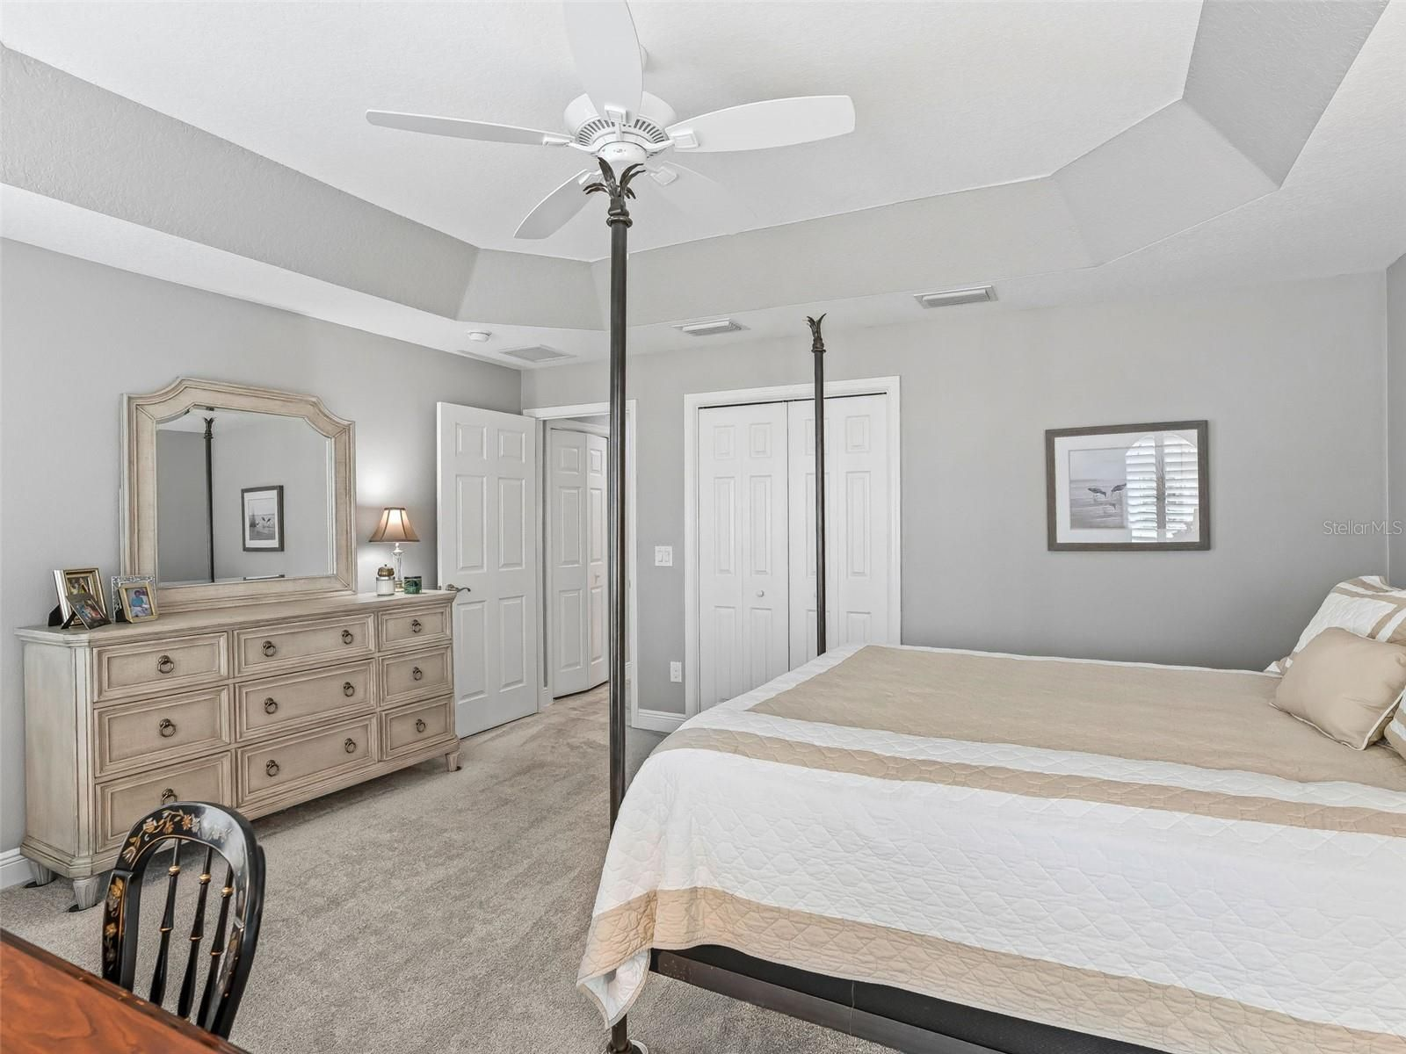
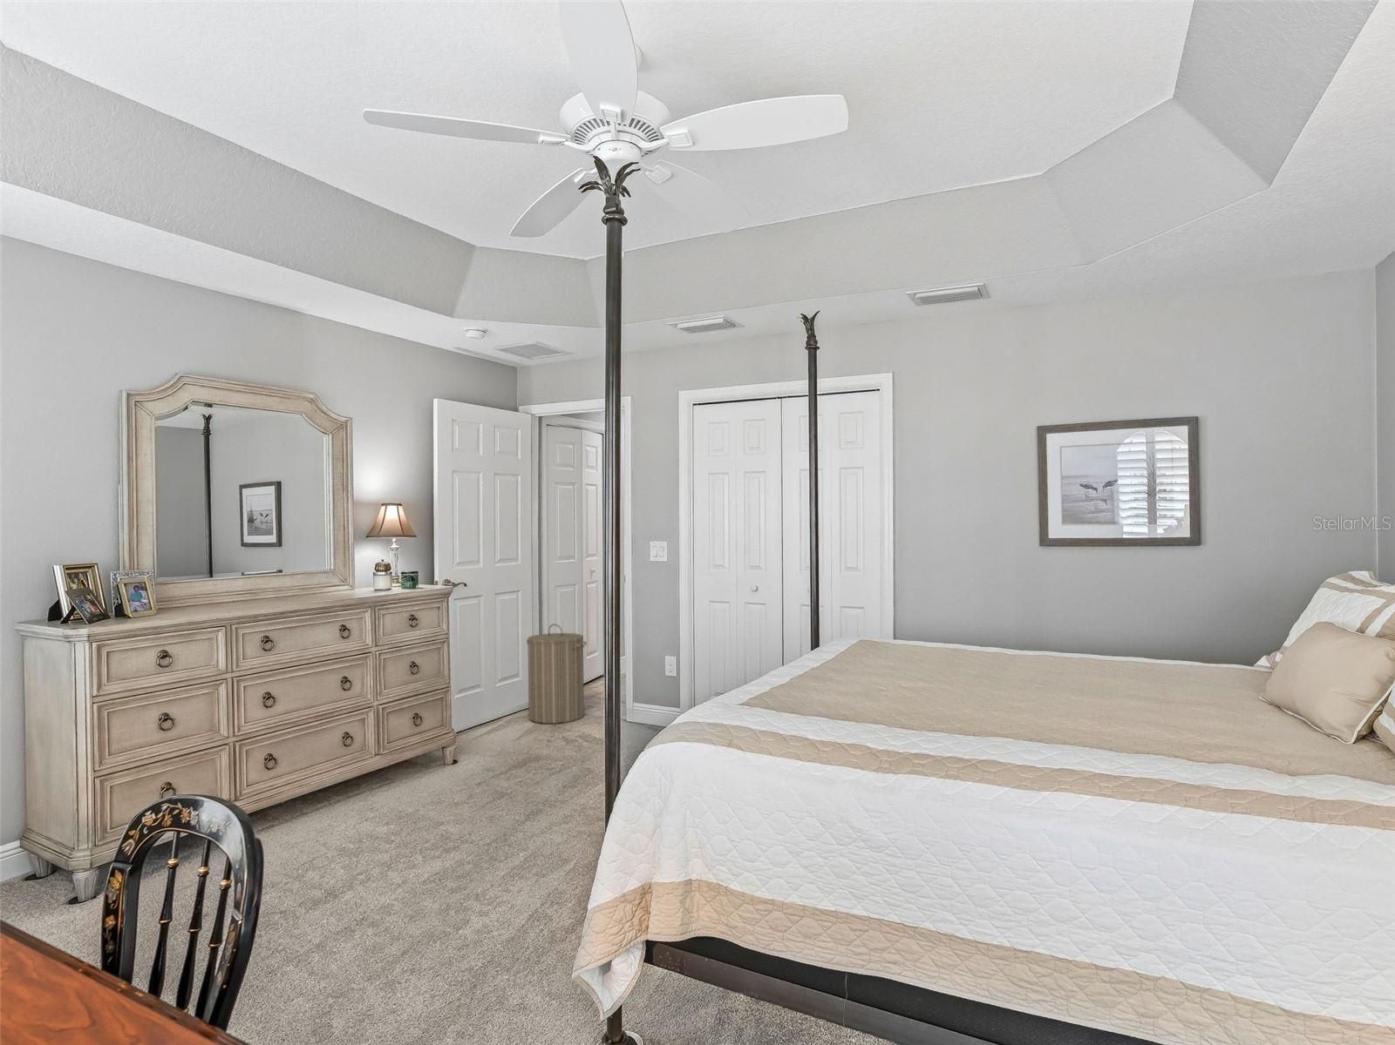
+ laundry hamper (556, 670)
